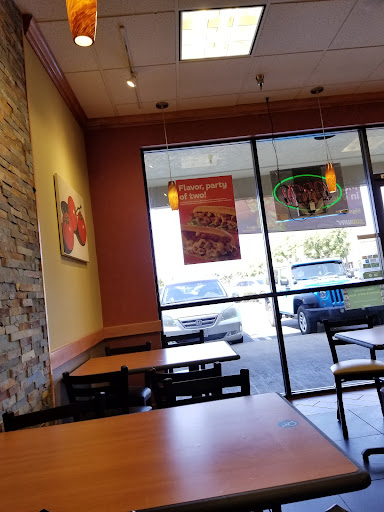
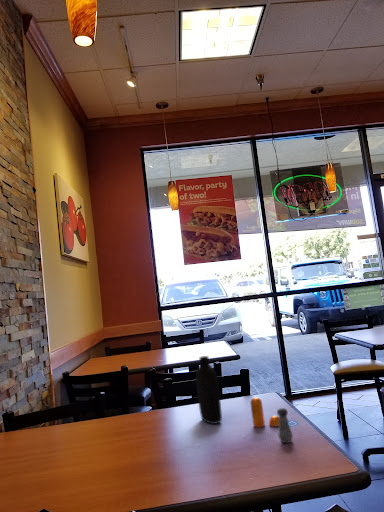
+ pepper shaker (262, 410)
+ bottle (207, 388)
+ salt shaker (284, 425)
